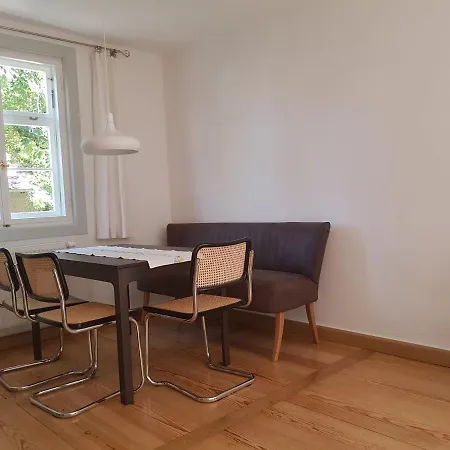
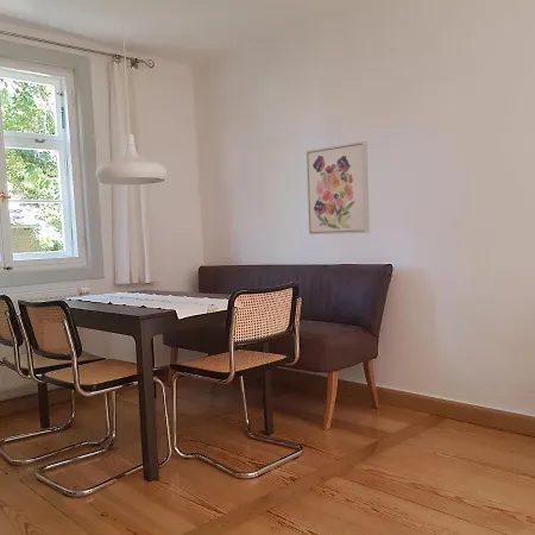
+ wall art (336, 190)
